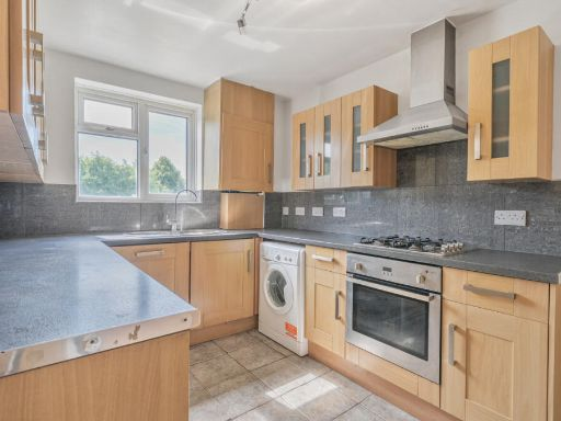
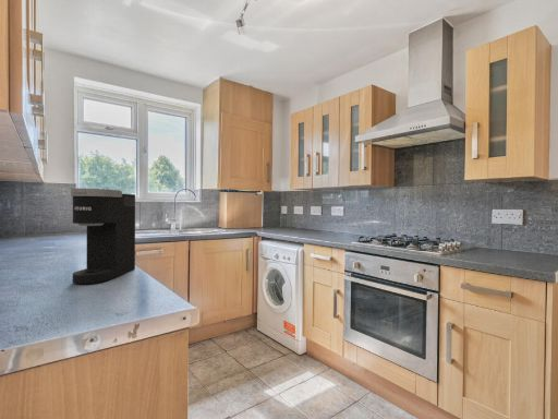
+ coffee maker (106, 232)
